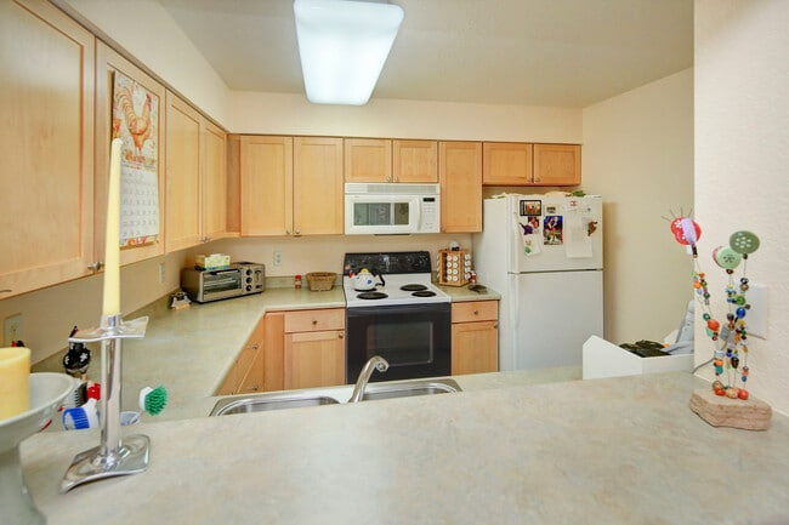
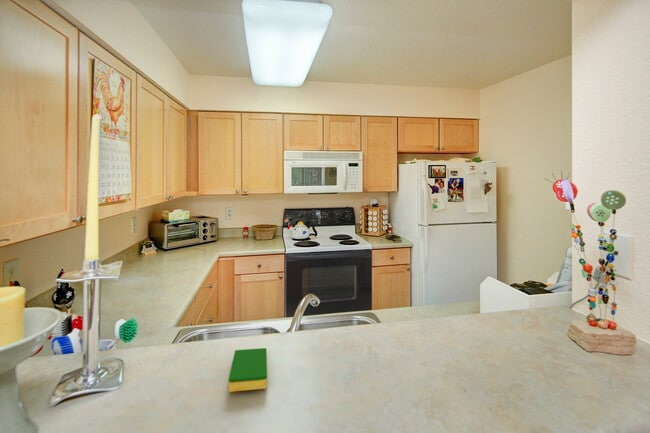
+ dish sponge (249, 367)
